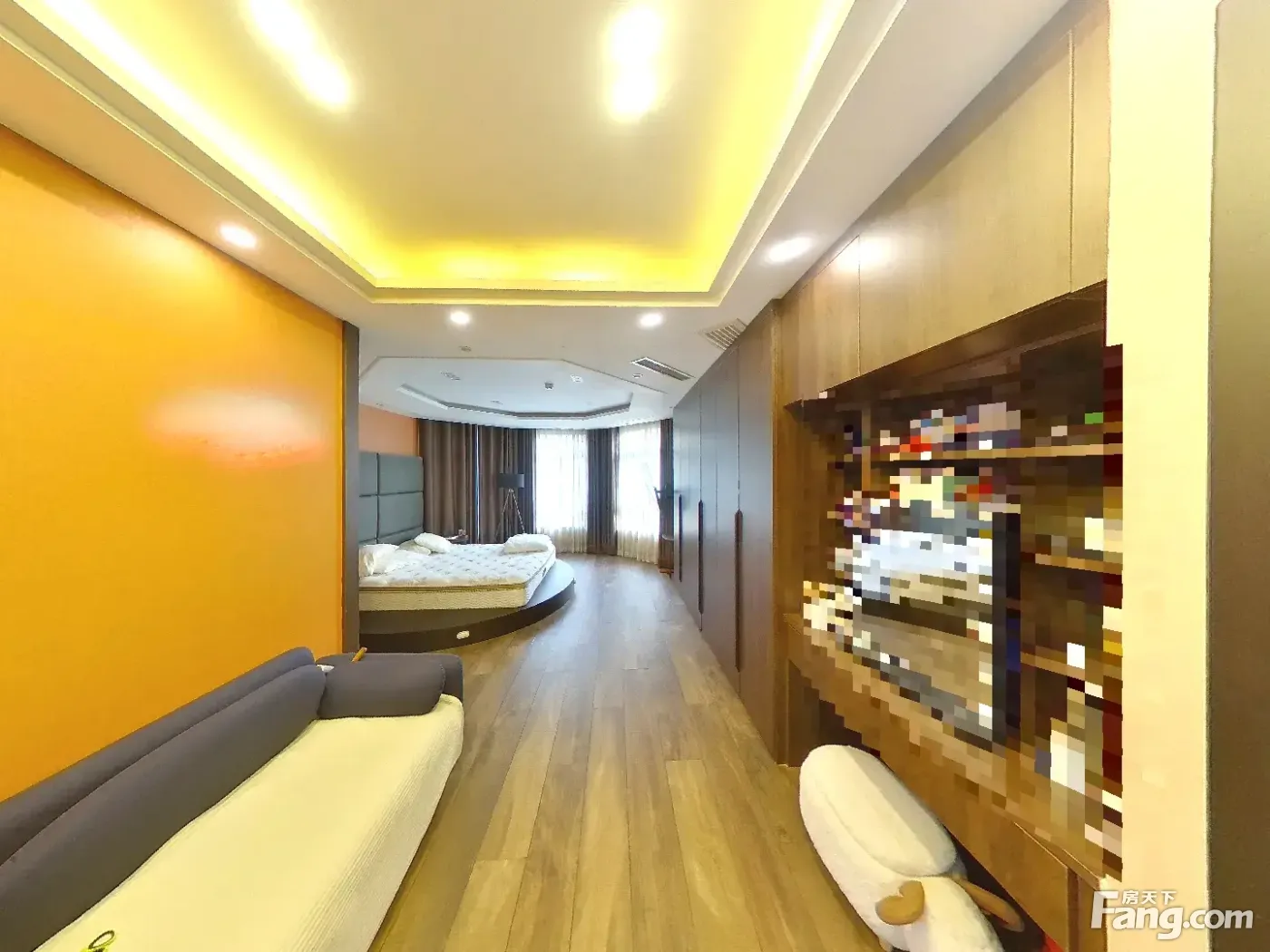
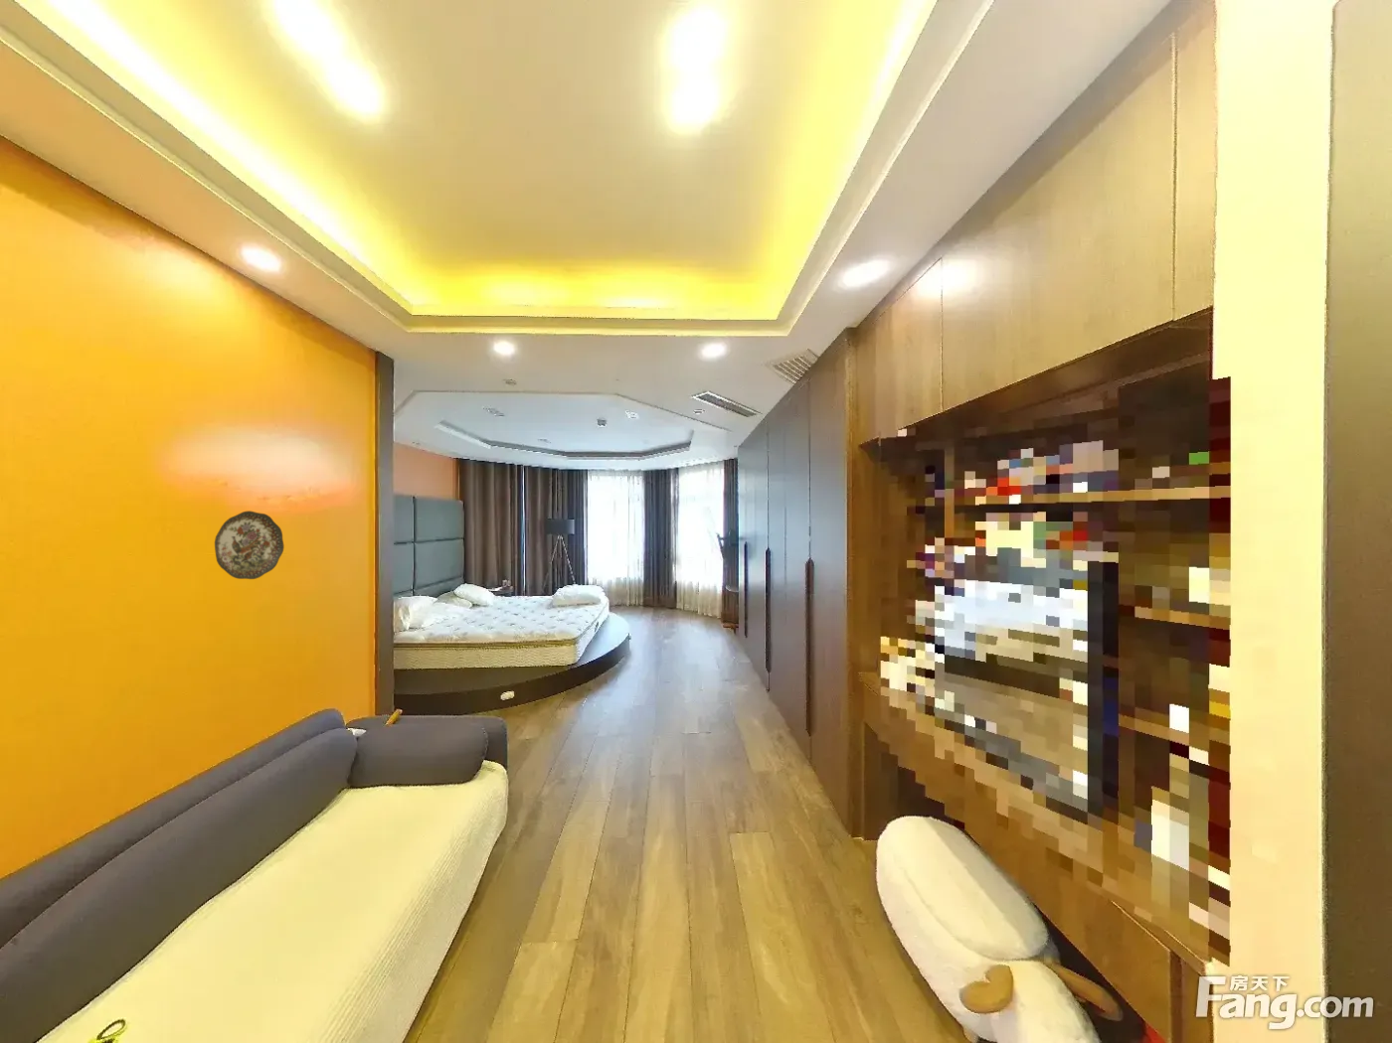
+ decorative plate (249, 545)
